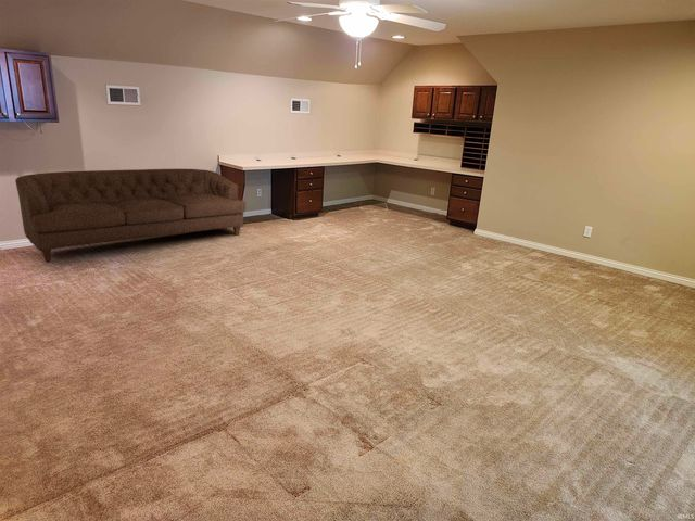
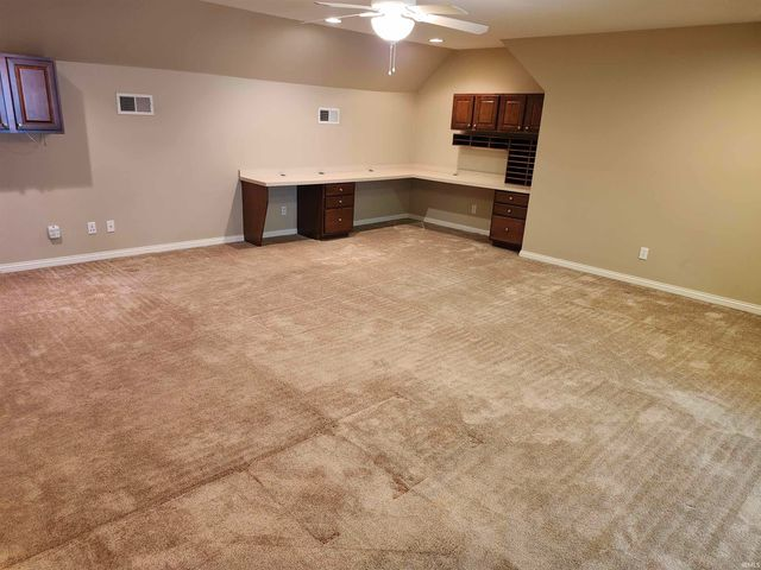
- sofa (140, 207)
